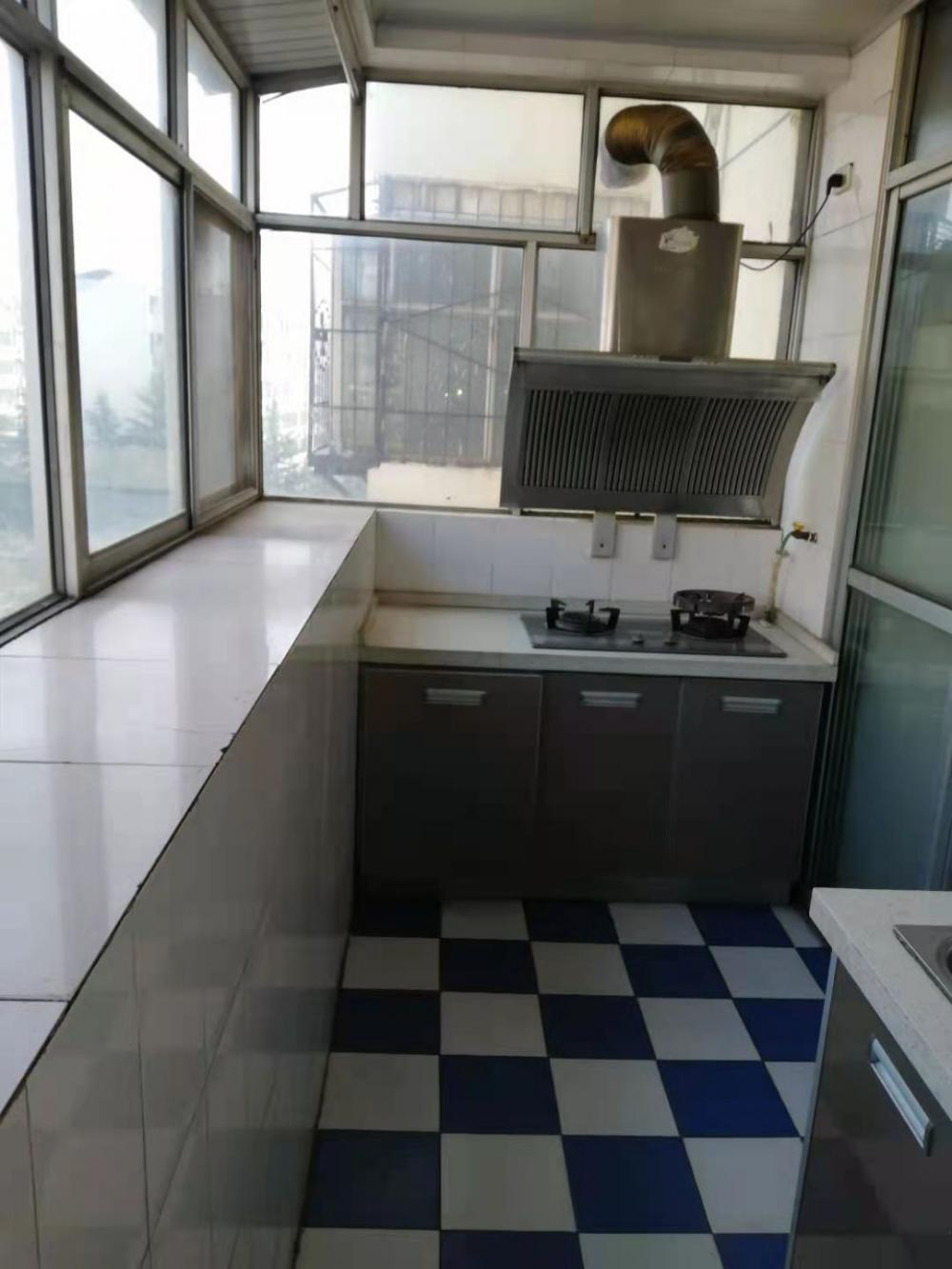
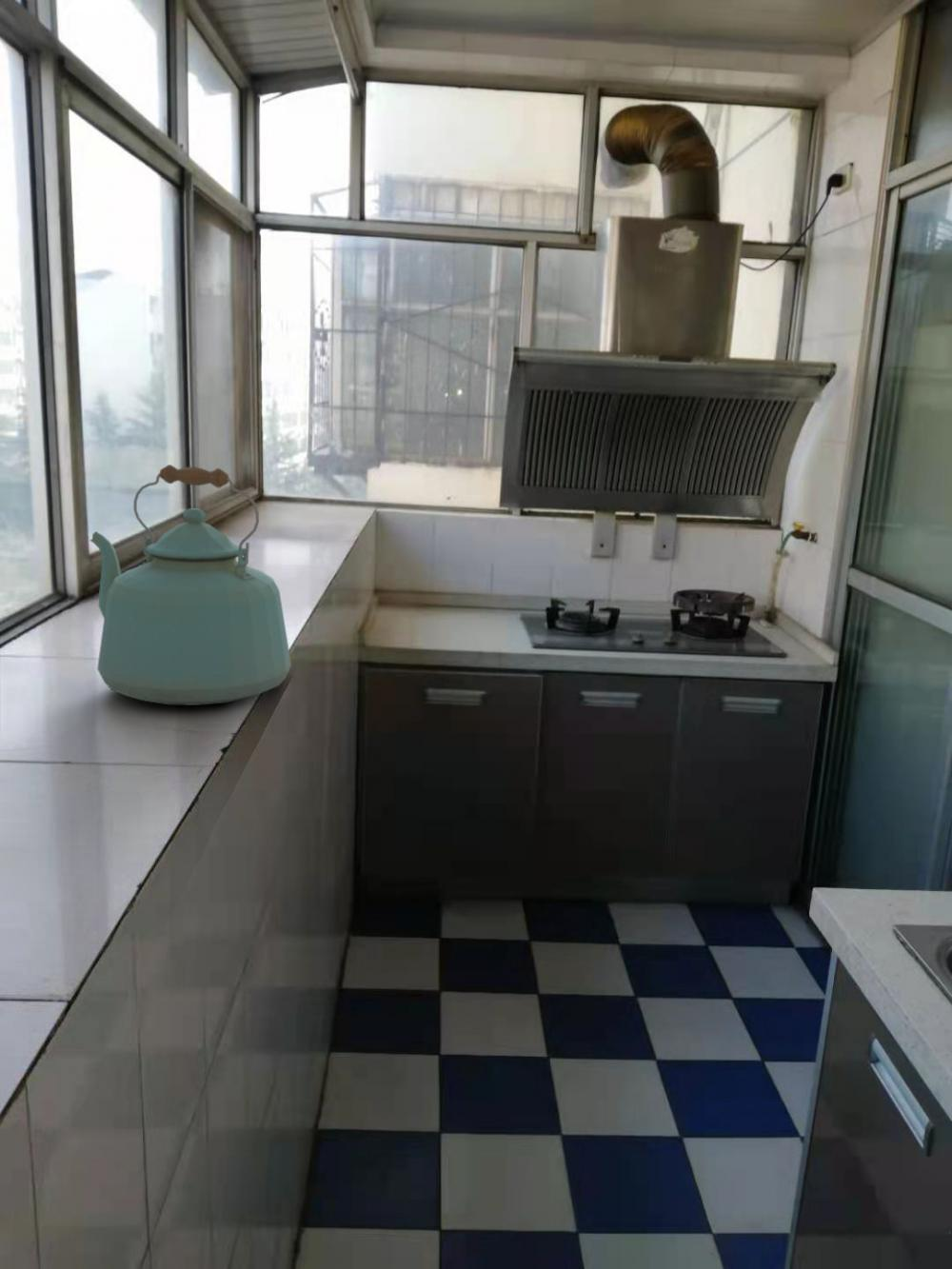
+ kettle (180, 576)
